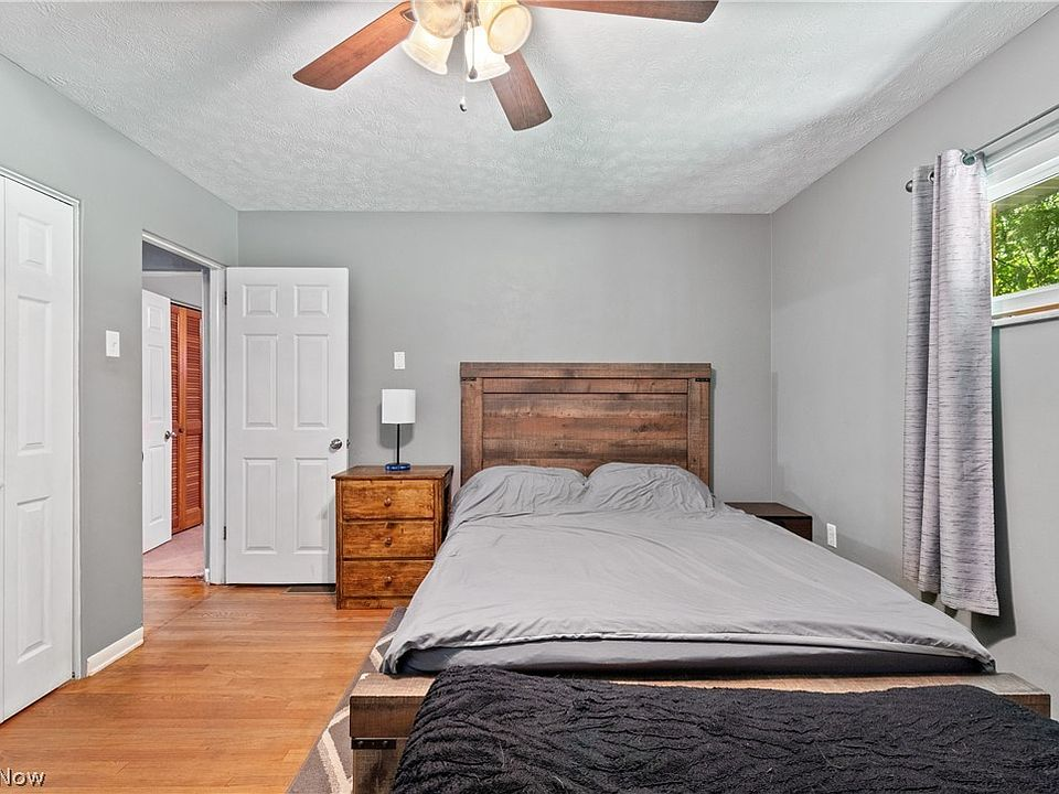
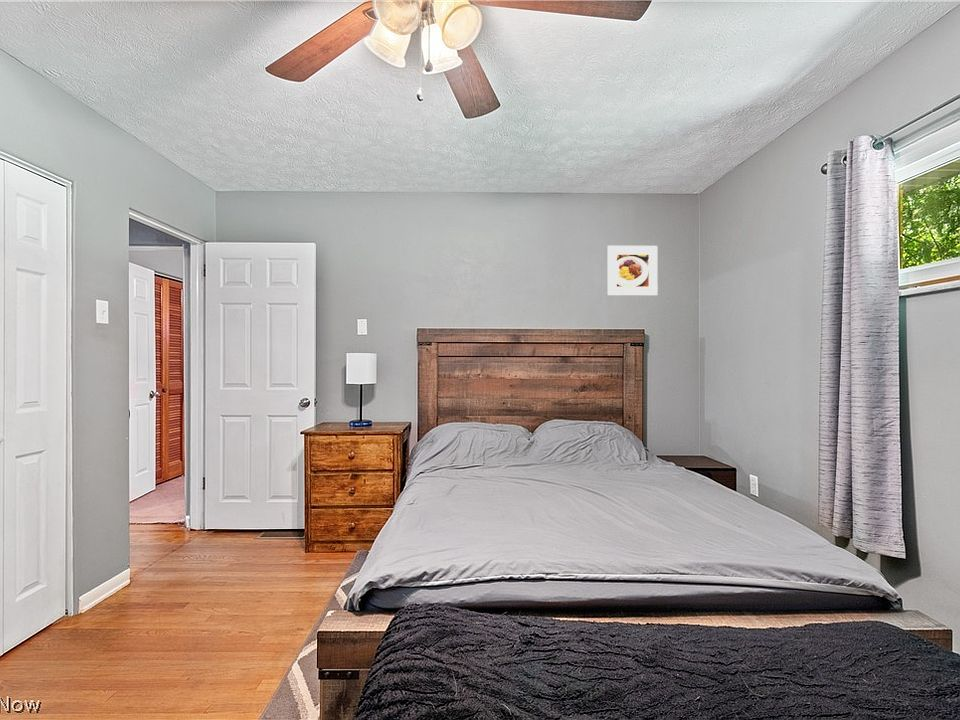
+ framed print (632, 270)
